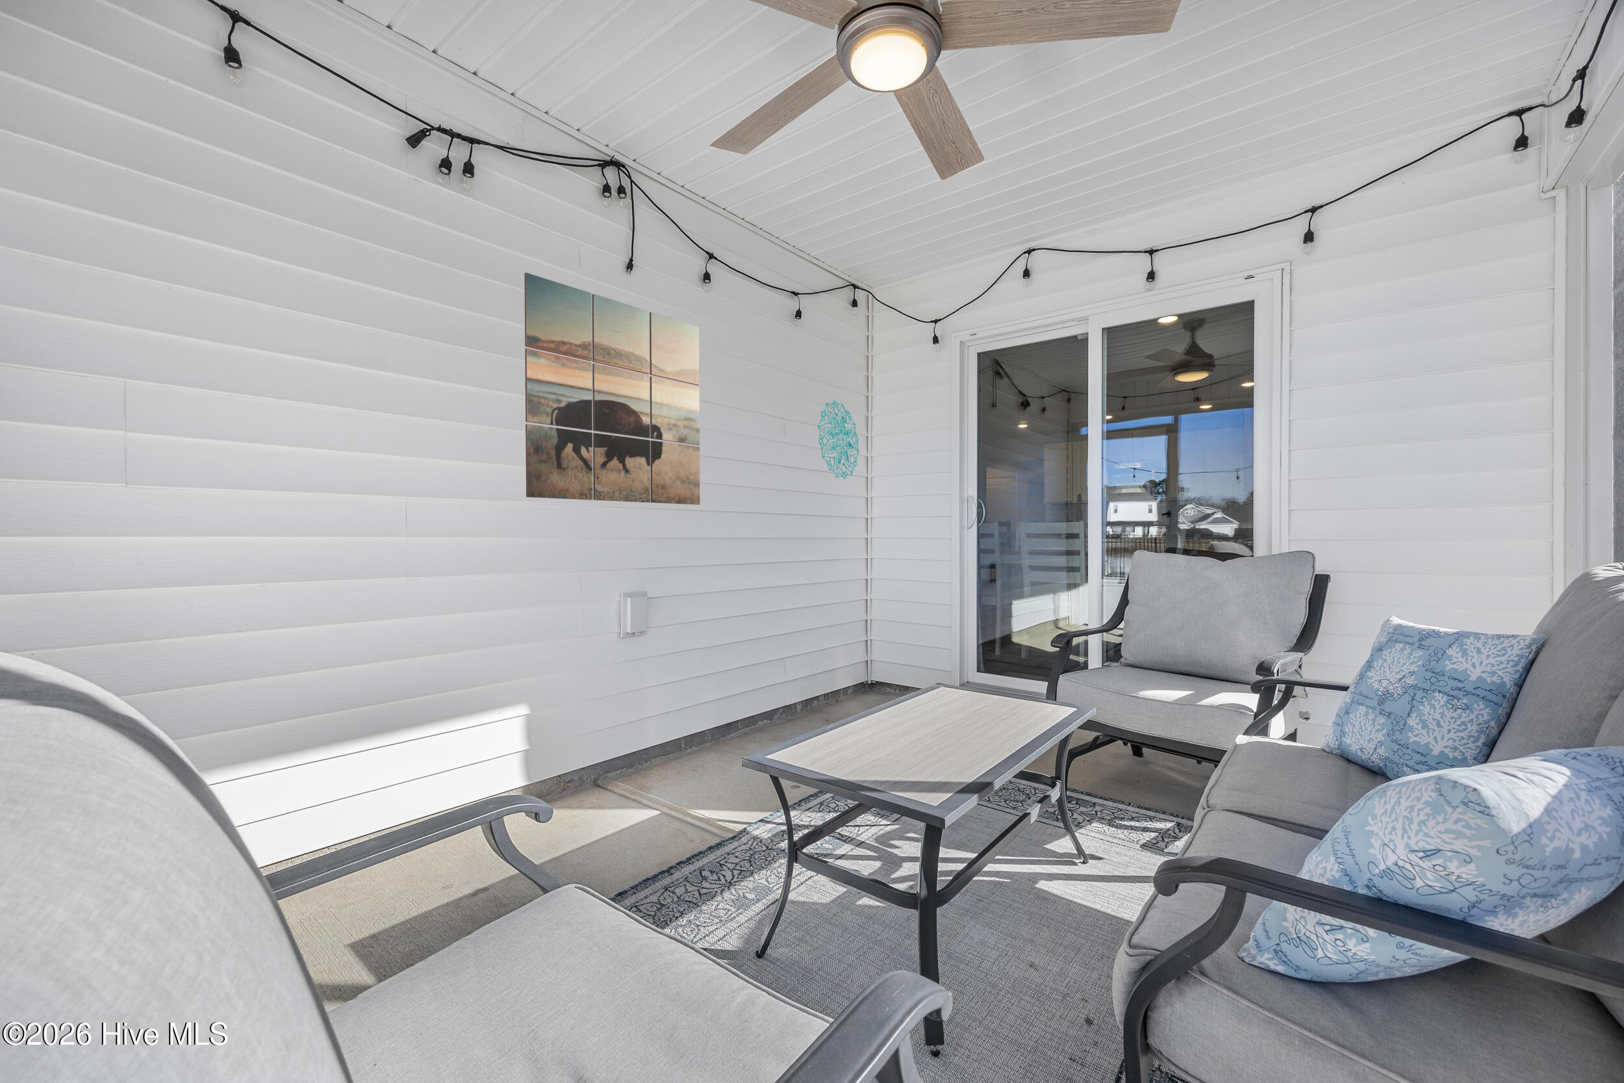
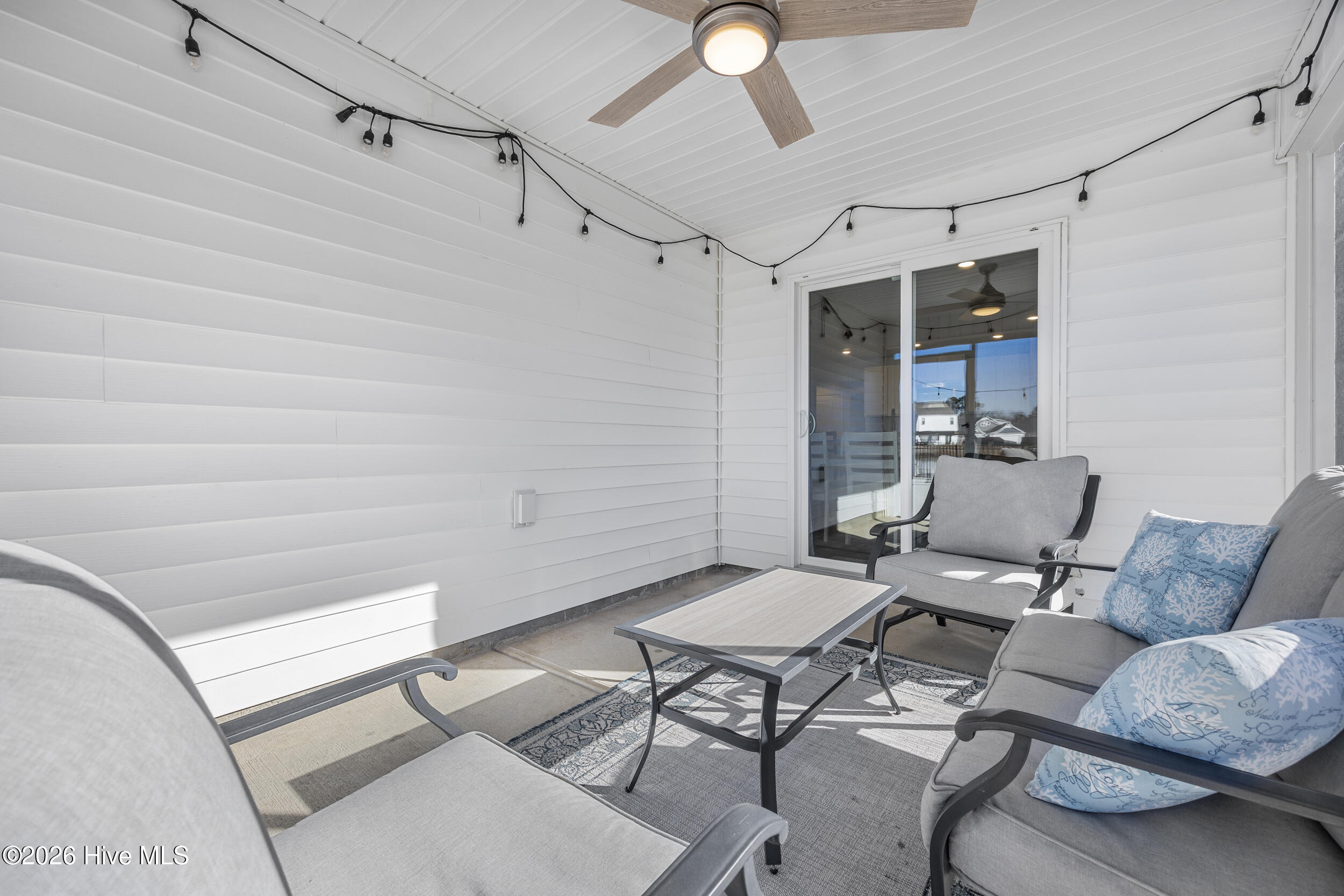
- wall decoration (839, 440)
- wall art (621, 402)
